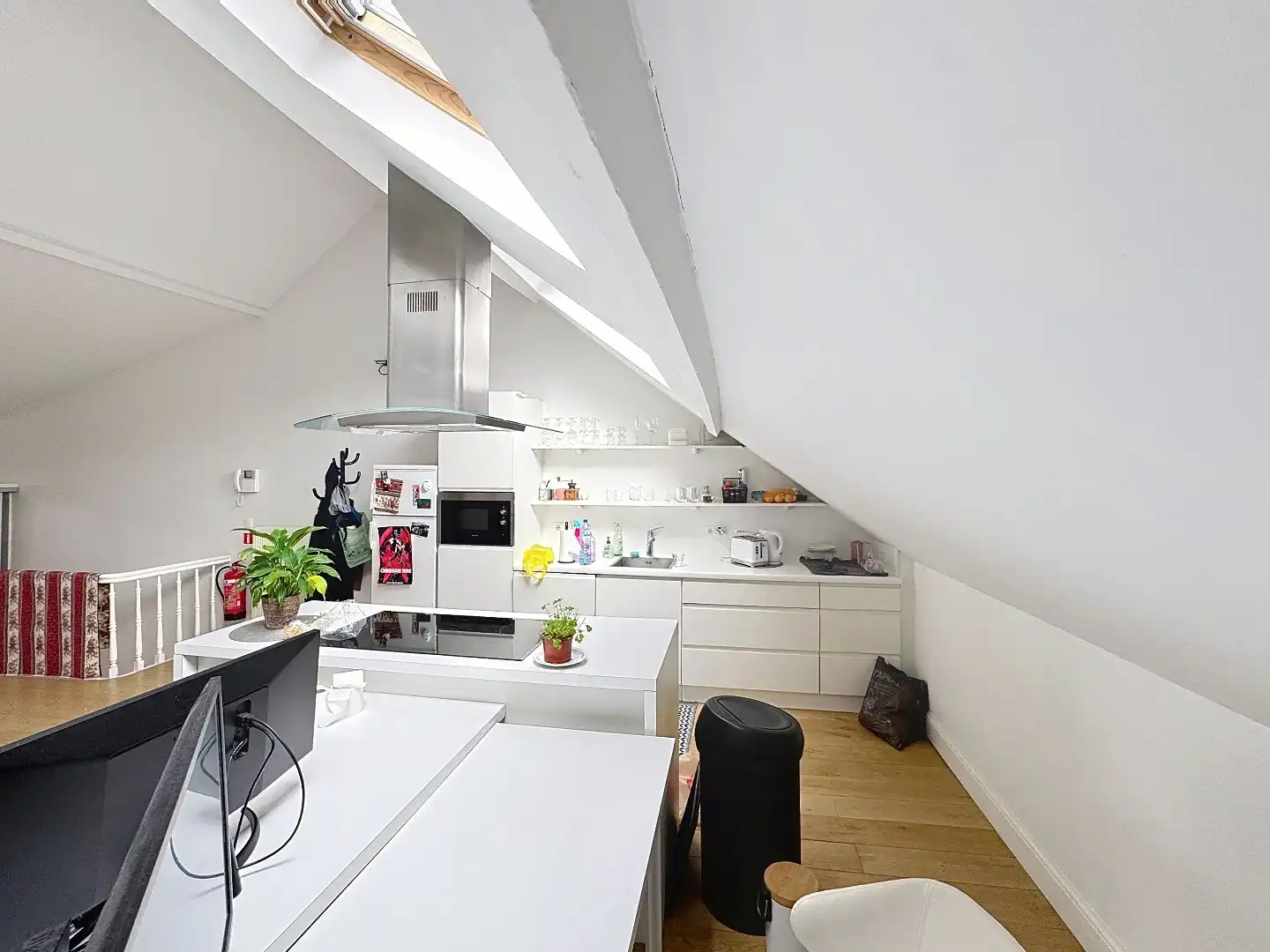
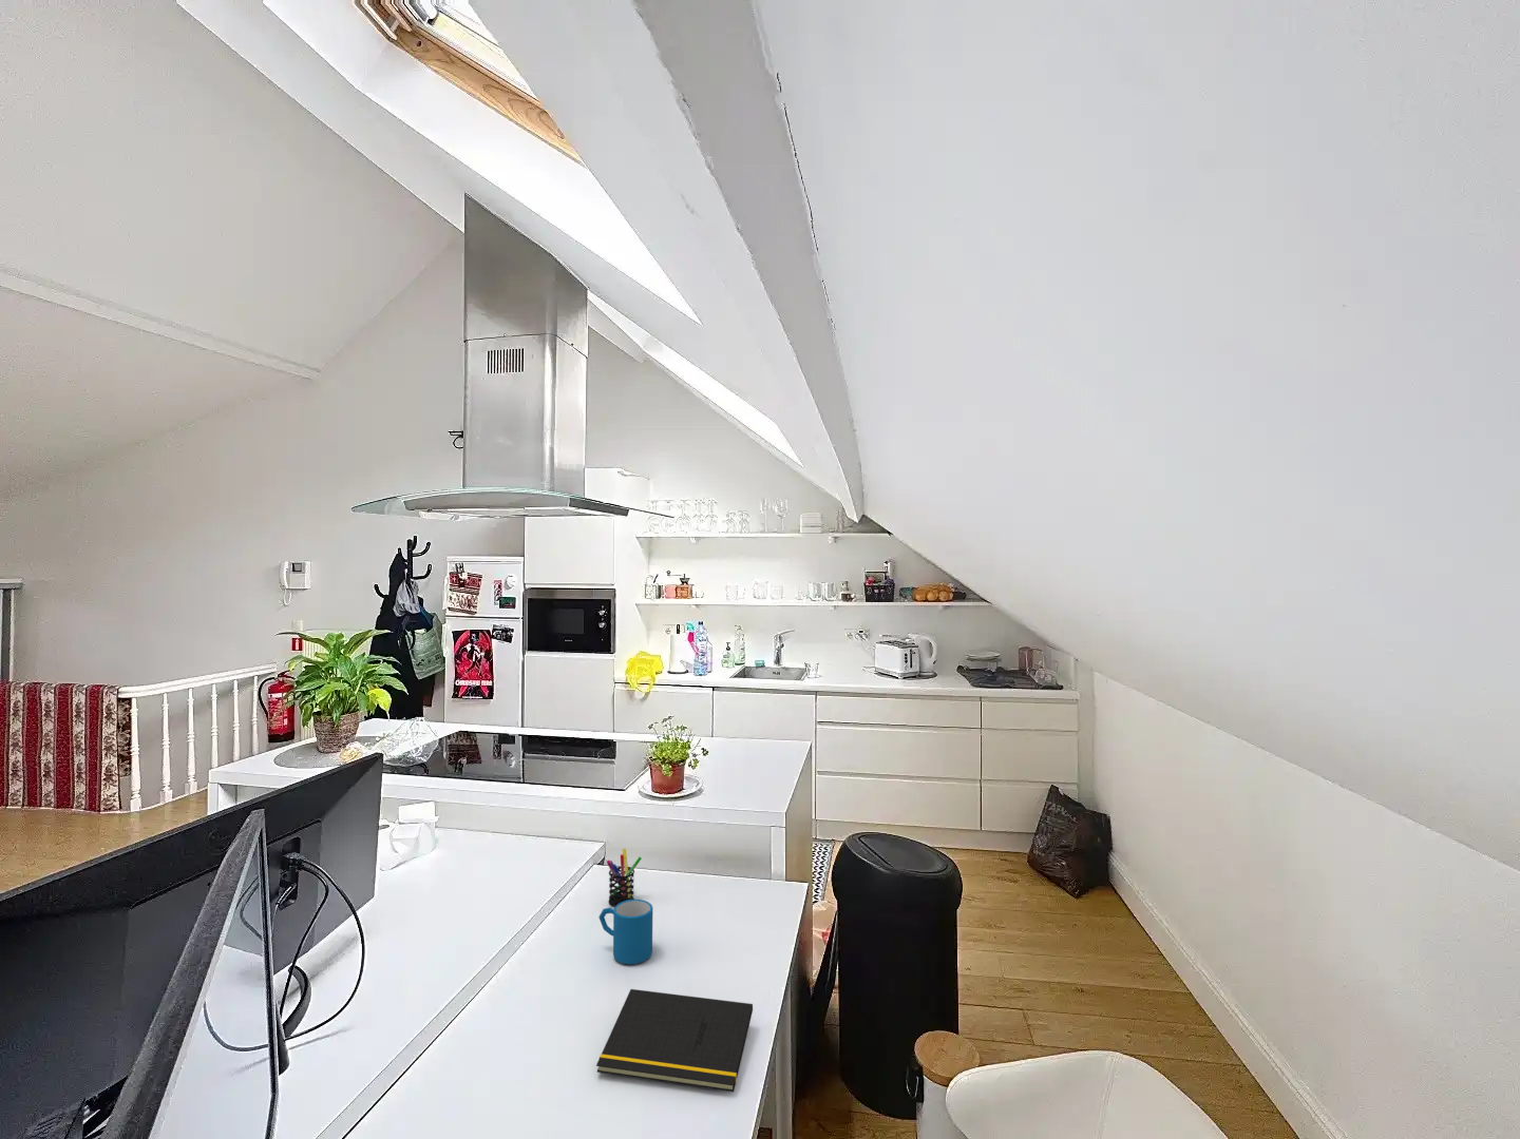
+ mug (624, 930)
+ pen holder (624, 876)
+ notepad (677, 1036)
